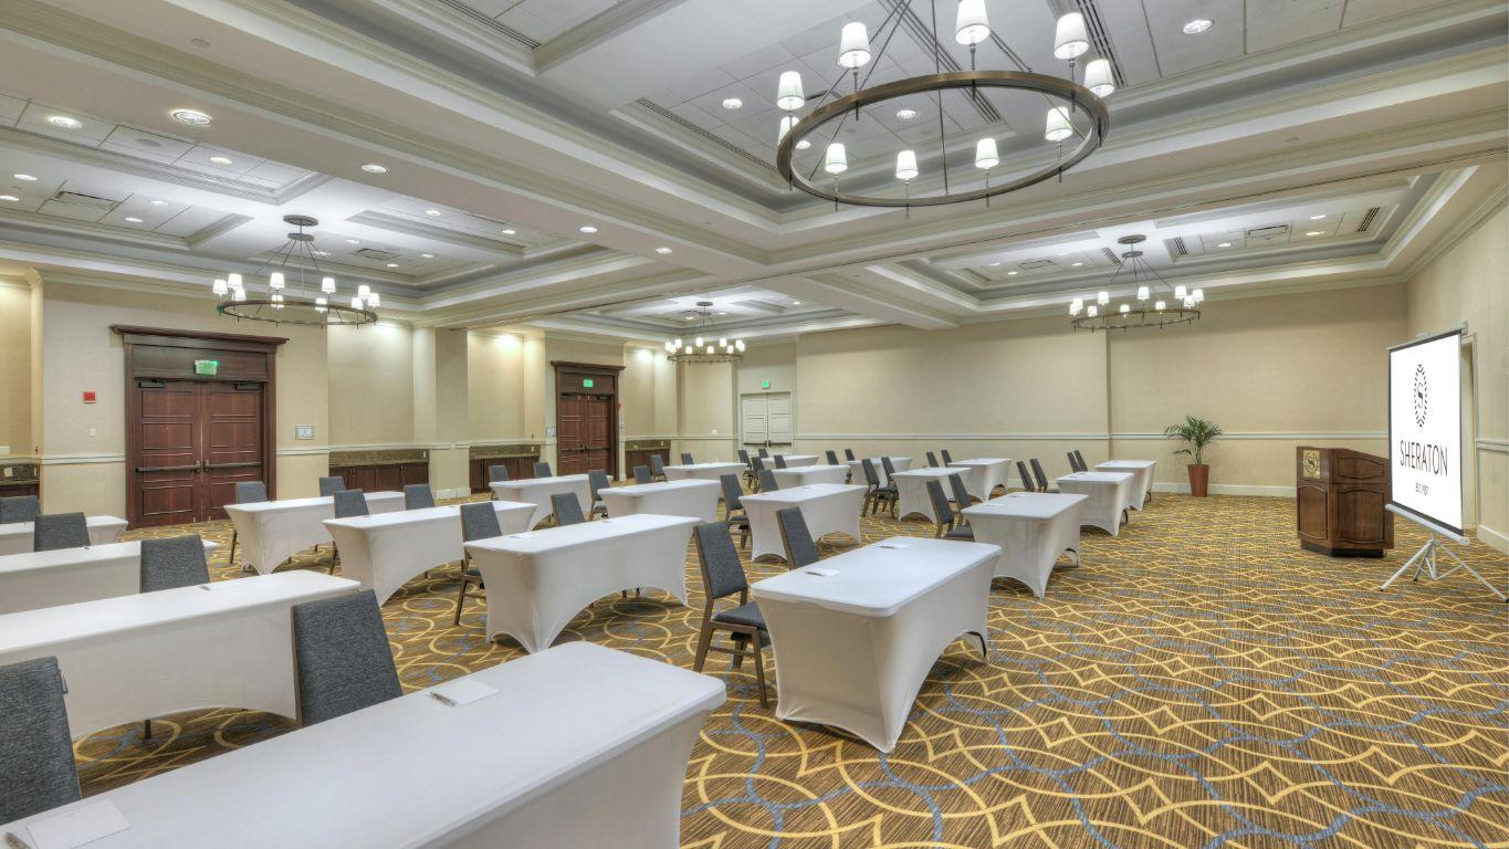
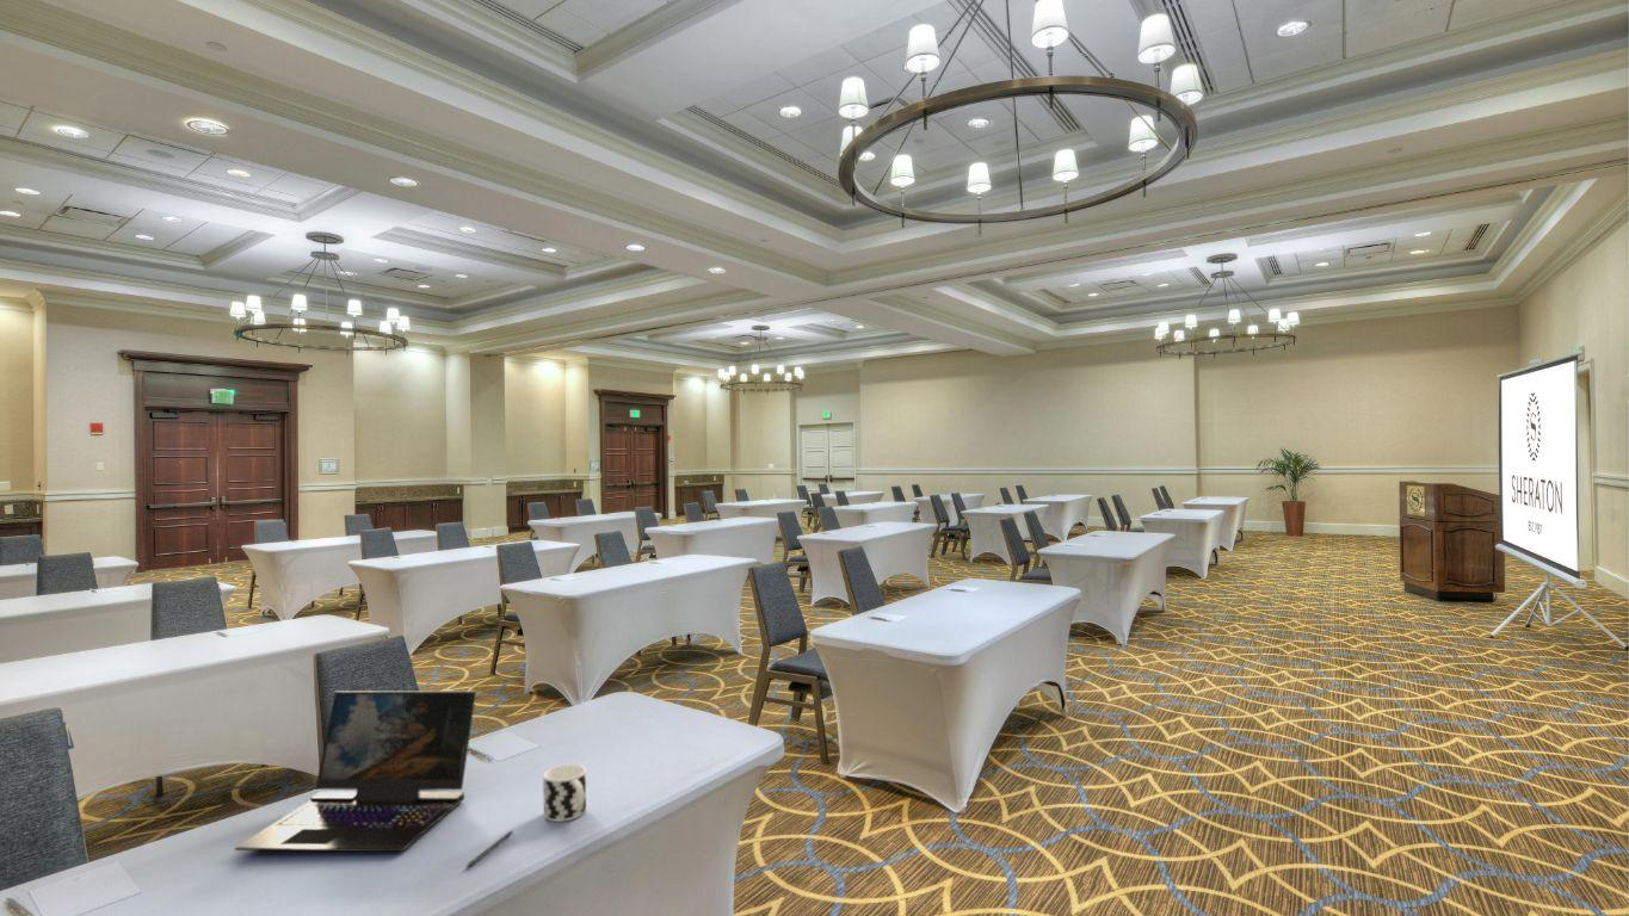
+ cup (568, 794)
+ pen (489, 849)
+ laptop (365, 766)
